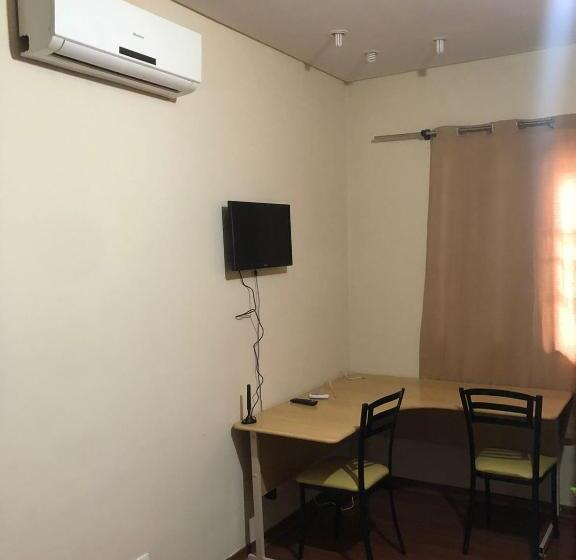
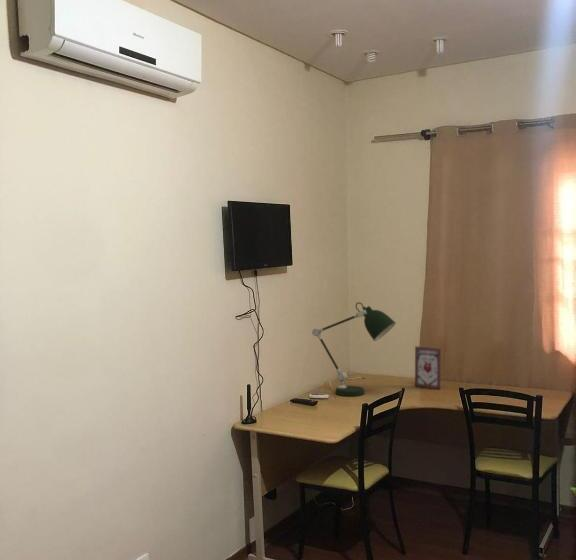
+ desk lamp (370, 335)
+ picture frame (430, 366)
